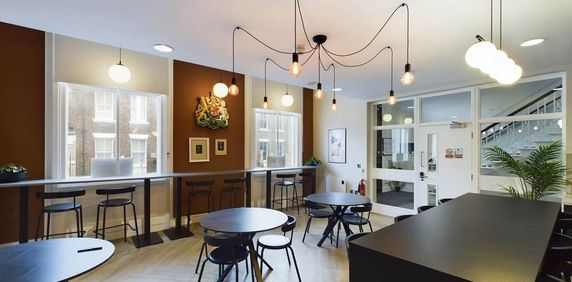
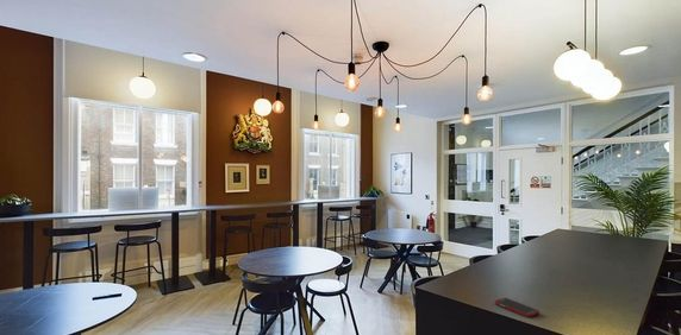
+ cell phone (516, 306)
